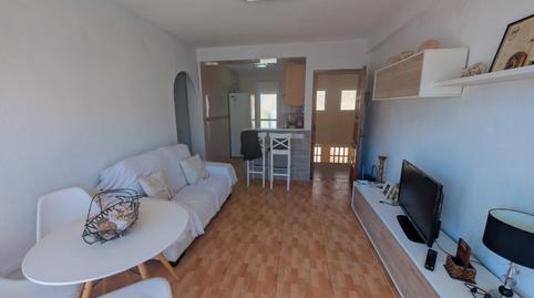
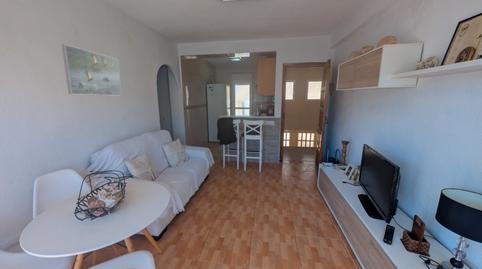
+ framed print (96, 74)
